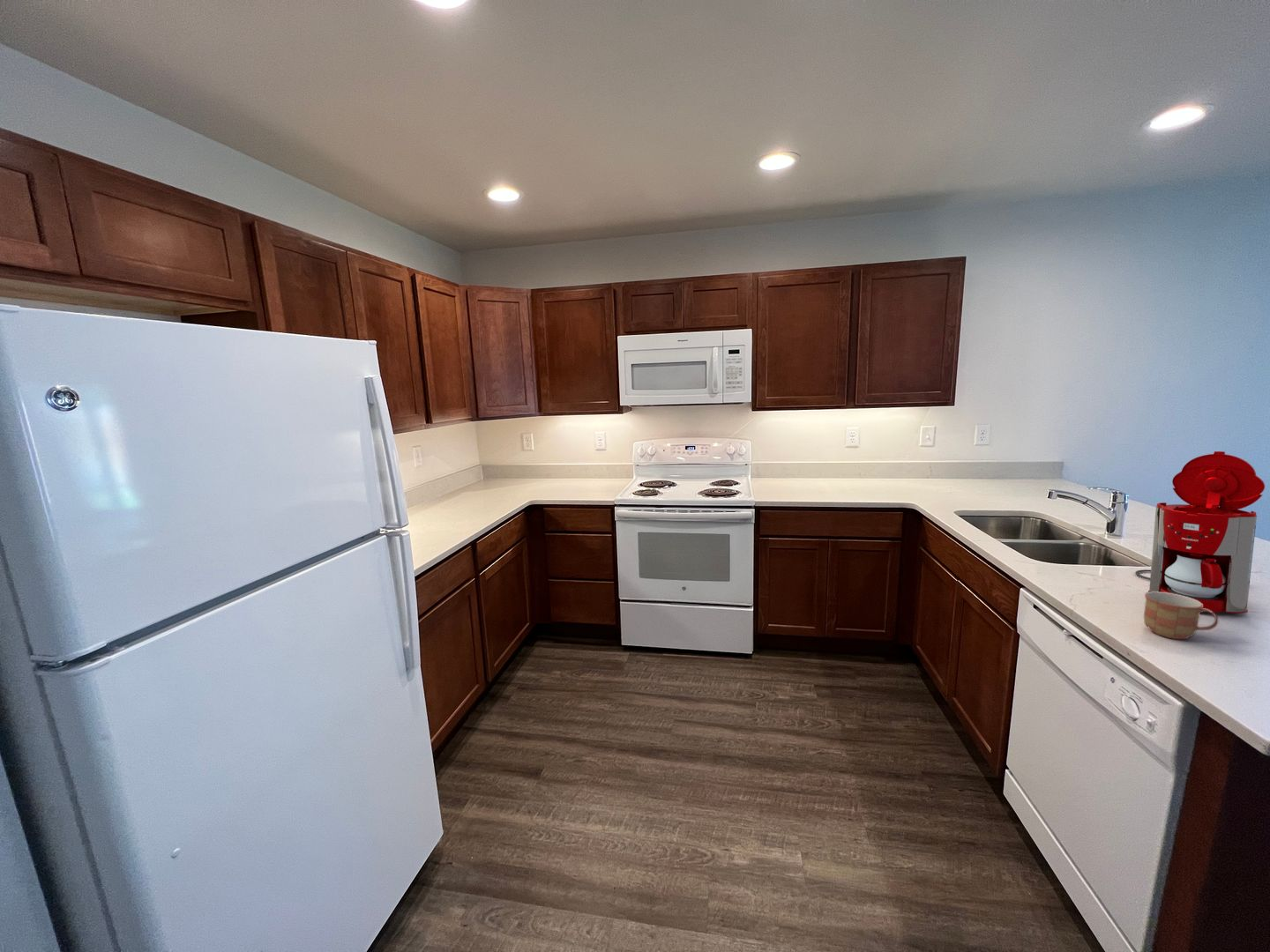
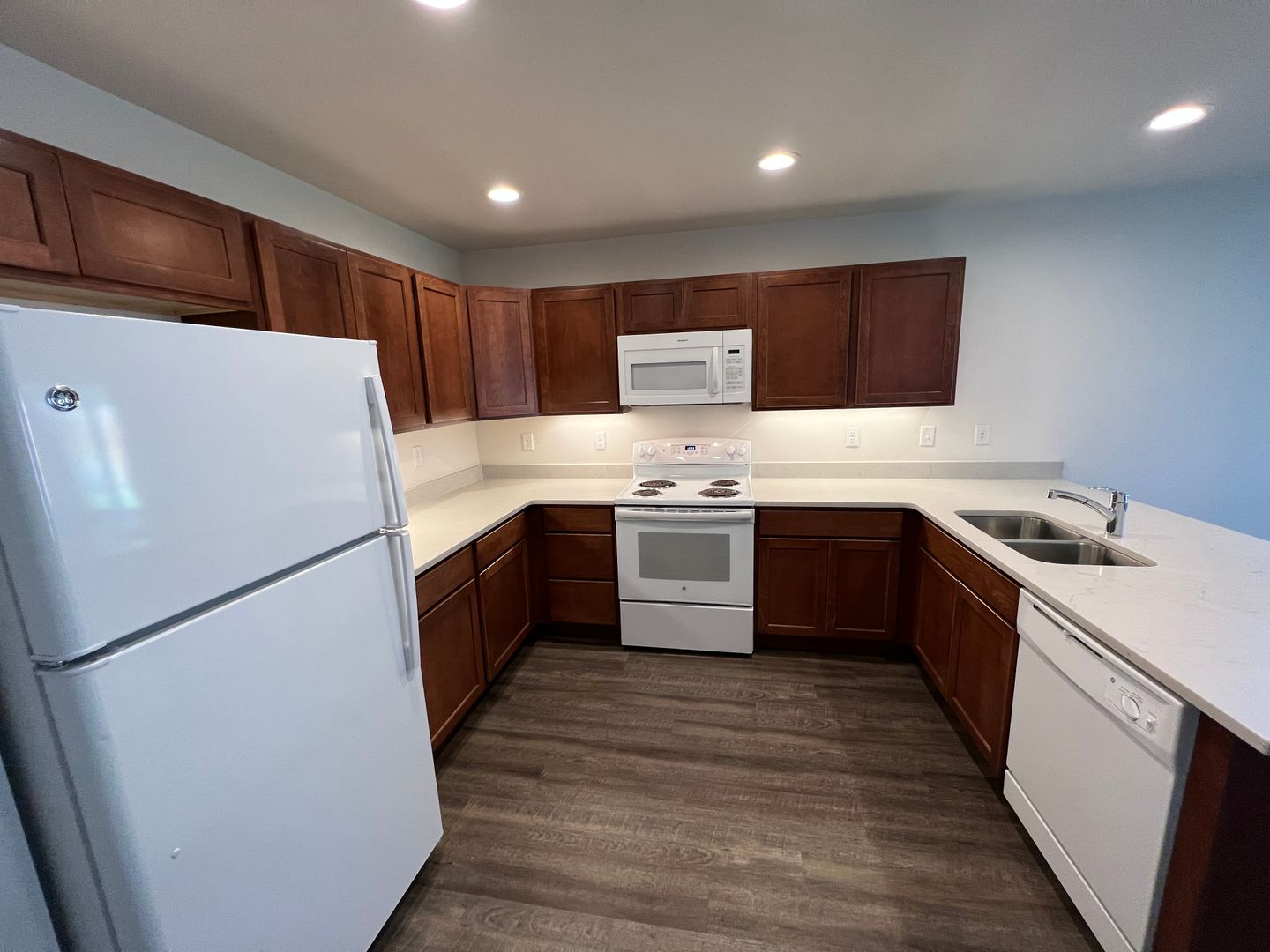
- mug (1178, 617)
- coffee maker (1199, 522)
